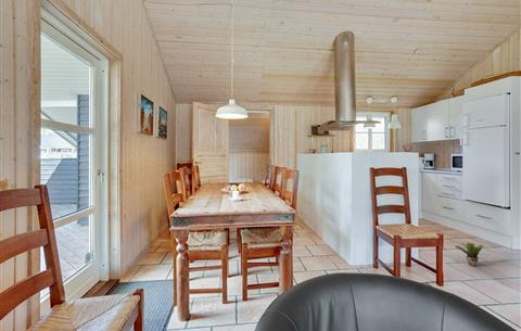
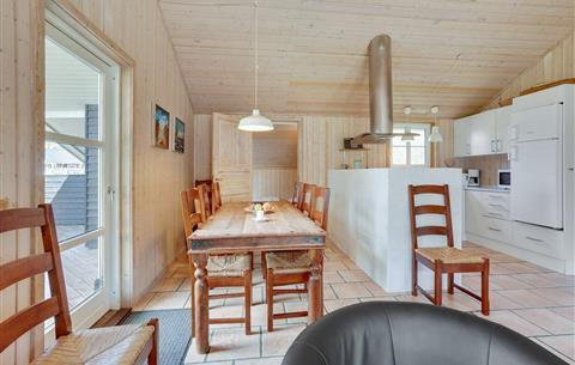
- potted plant (472, 254)
